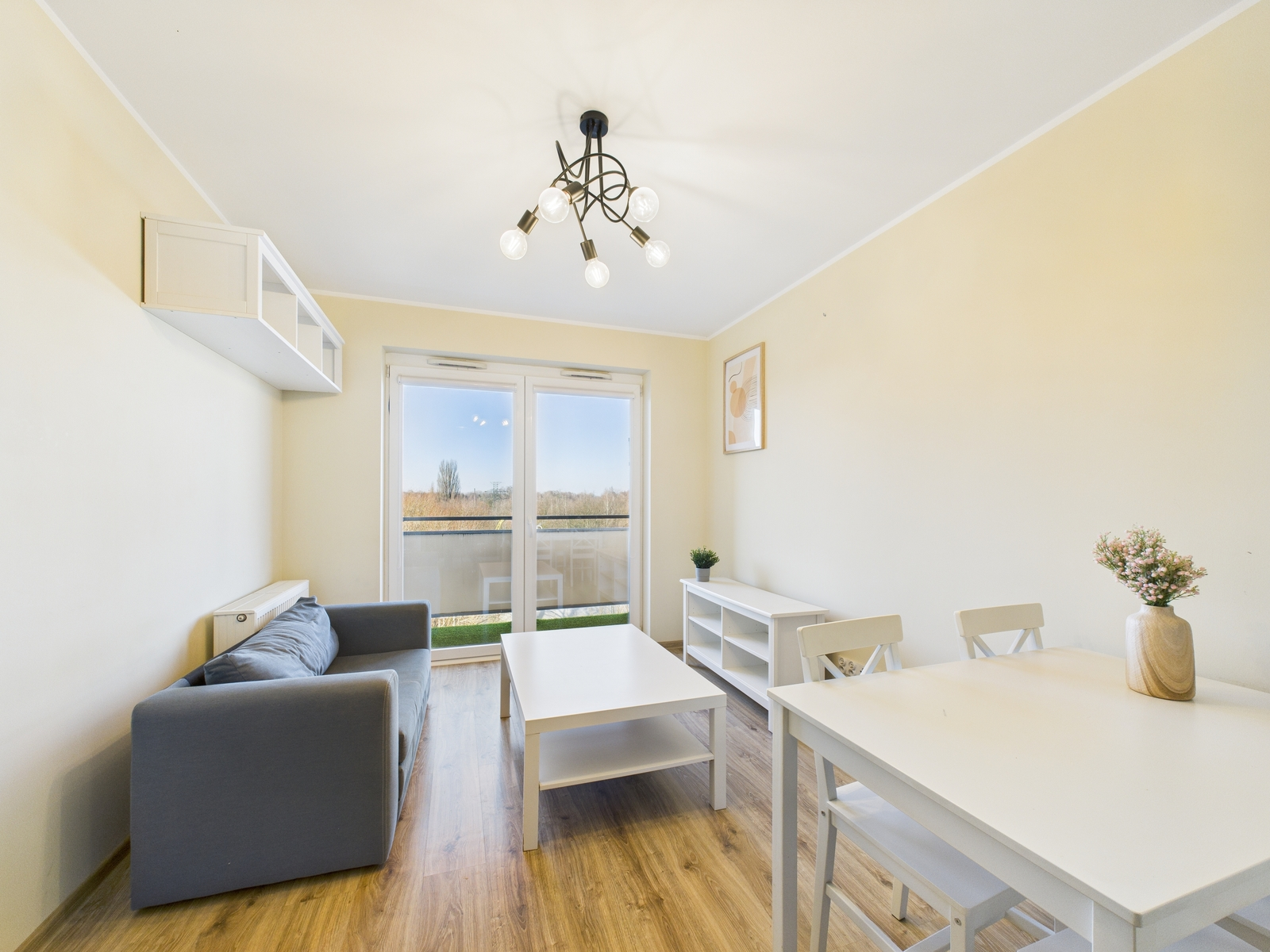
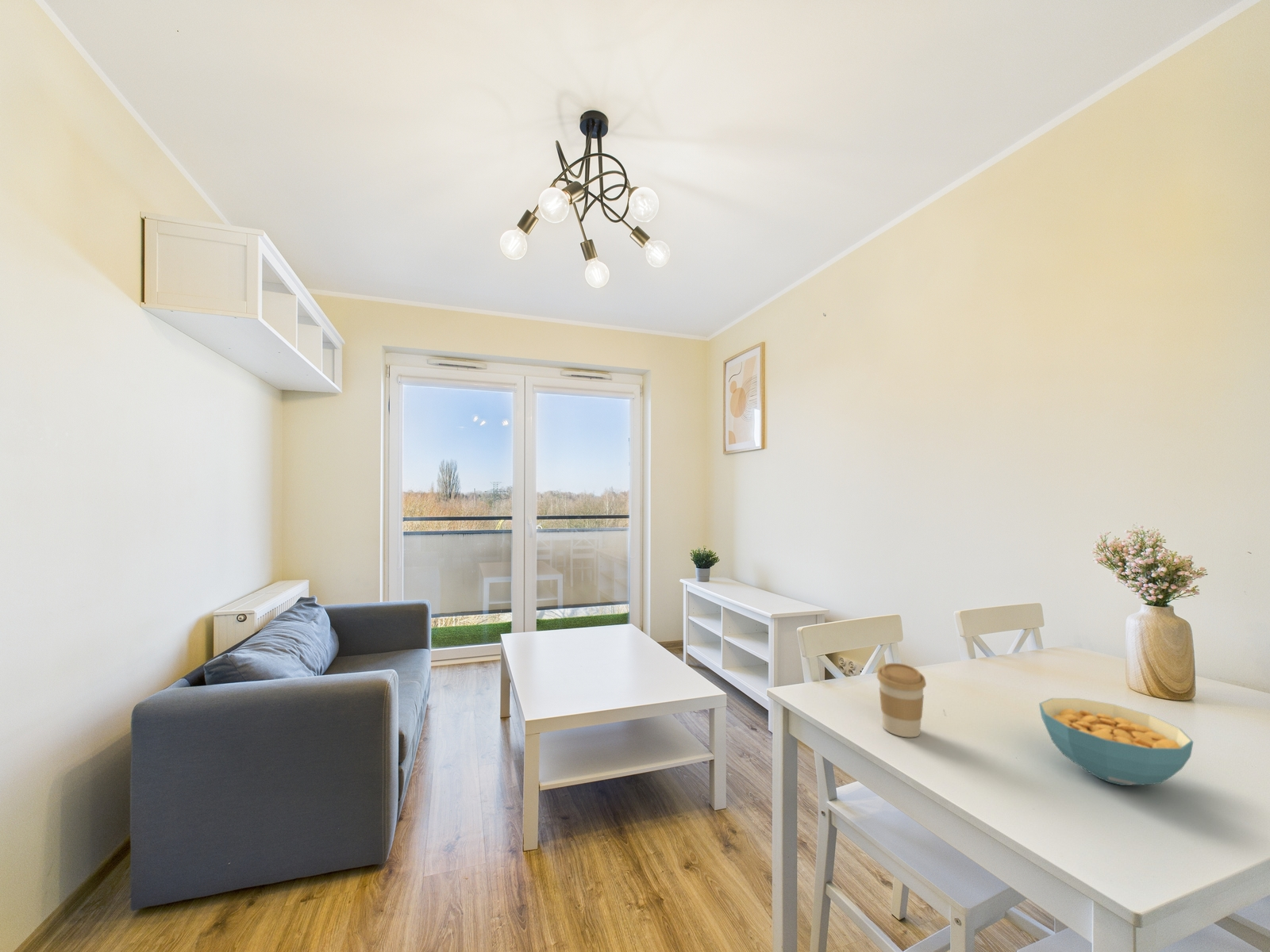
+ cereal bowl (1110, 748)
+ coffee cup (901, 698)
